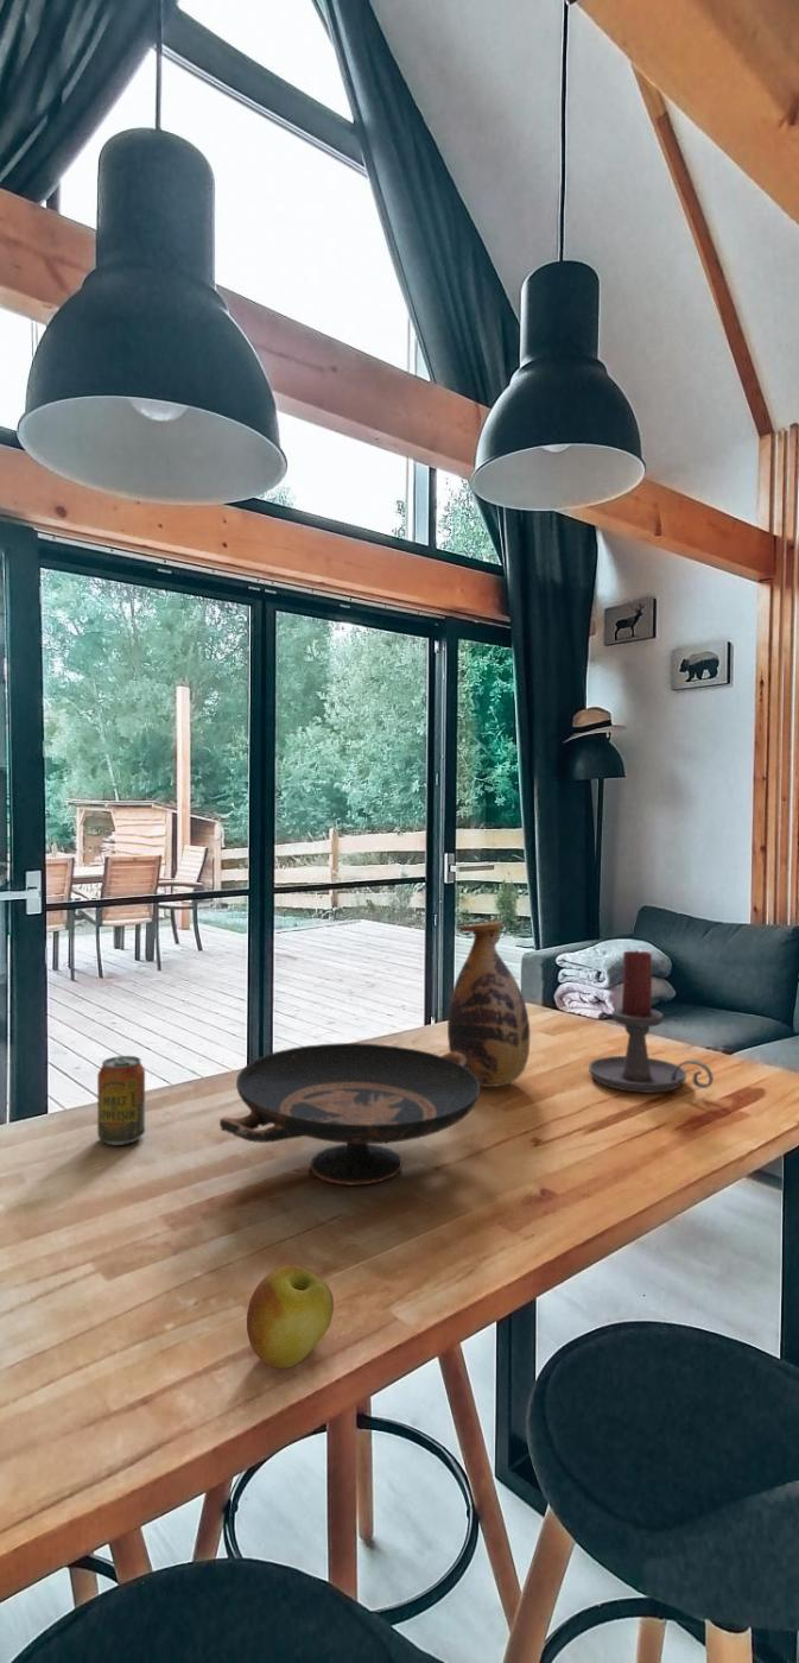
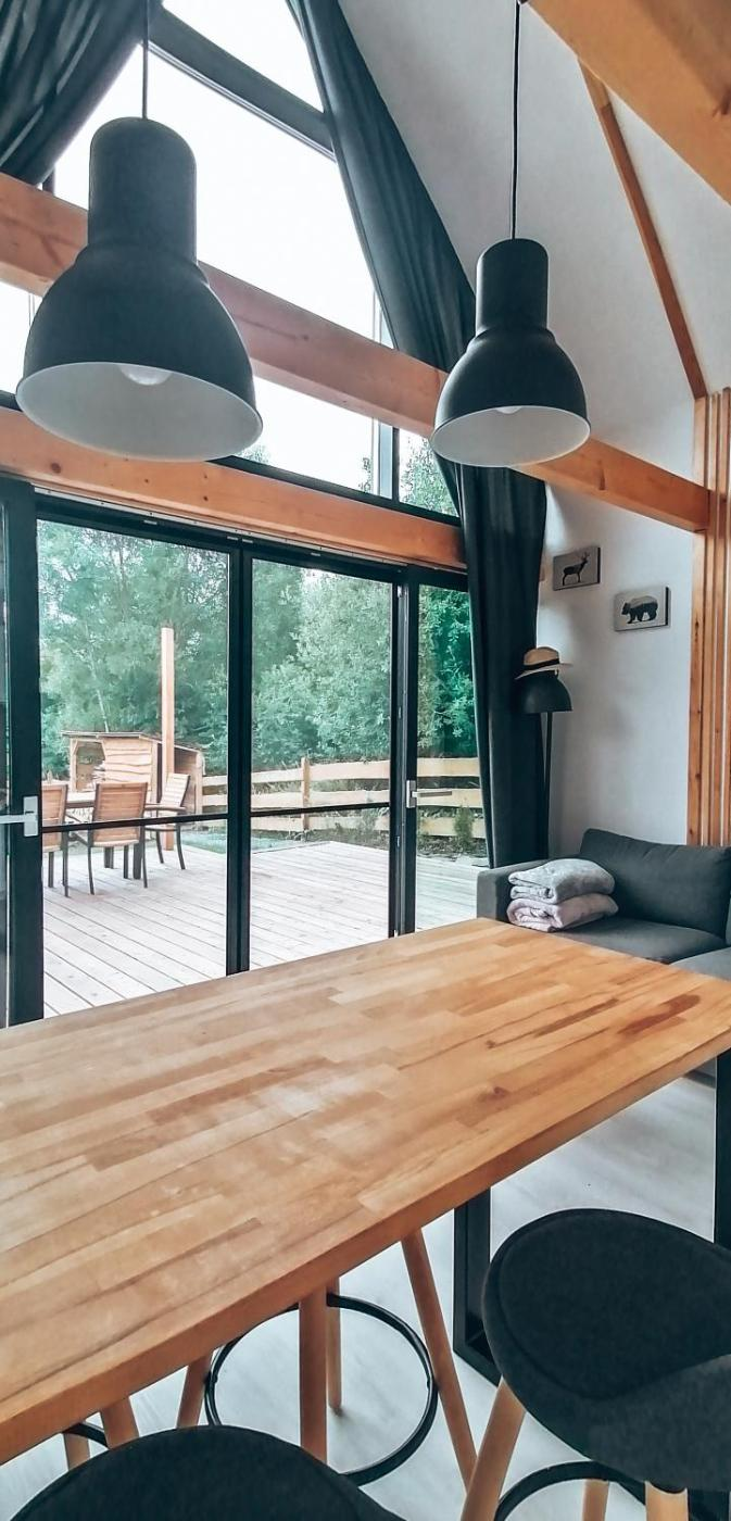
- apple (288, 1314)
- vase (488, 1001)
- candle holder (651, 1017)
- beverage can (121, 1099)
- decorative bowl (357, 1120)
